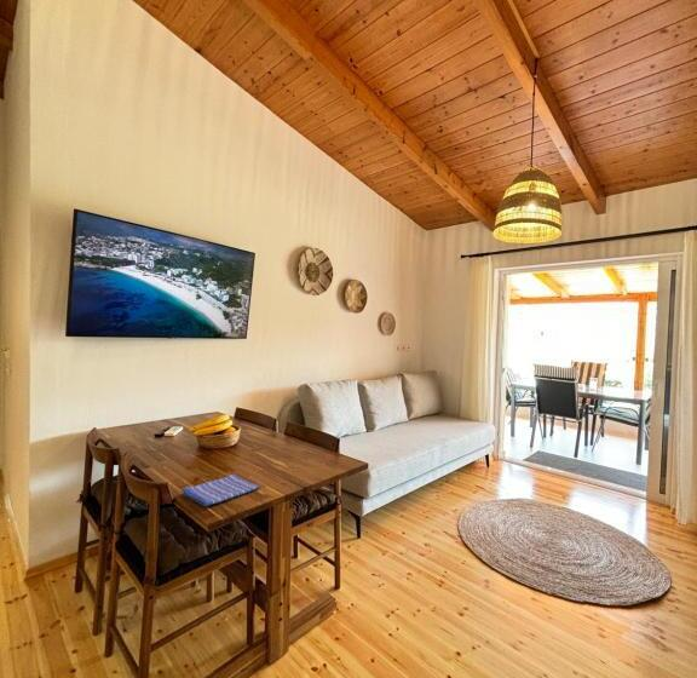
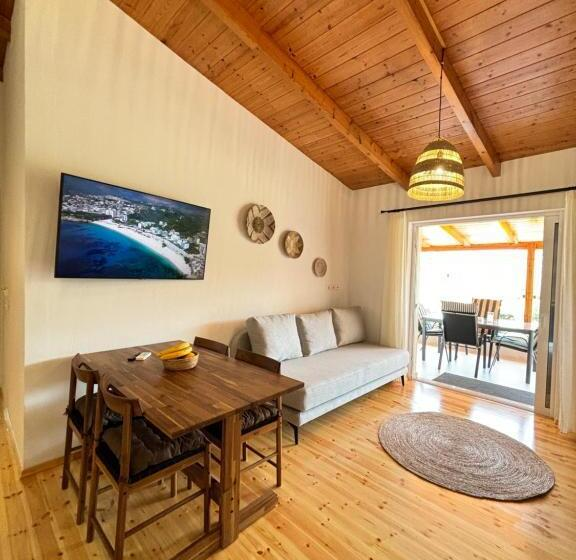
- dish towel (220, 488)
